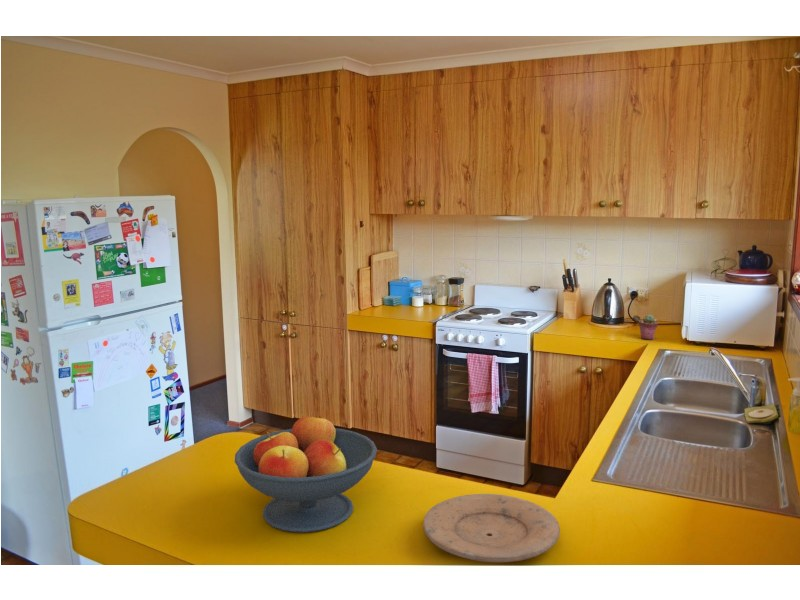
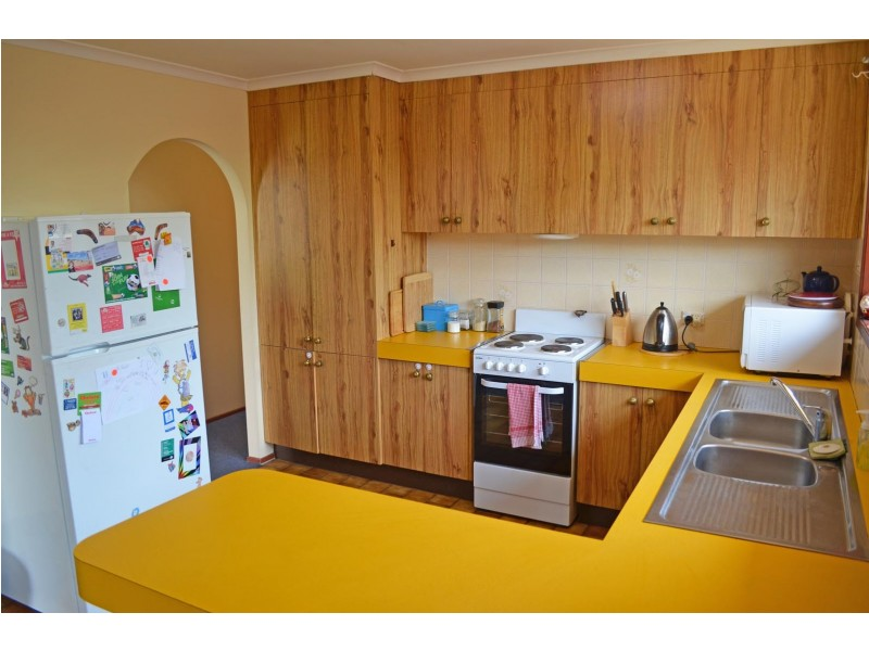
- fruit bowl (307, 470)
- plate (490, 530)
- potted succulent (648, 326)
